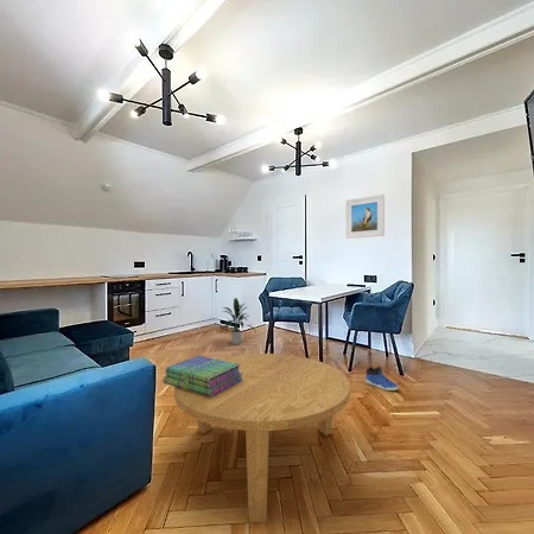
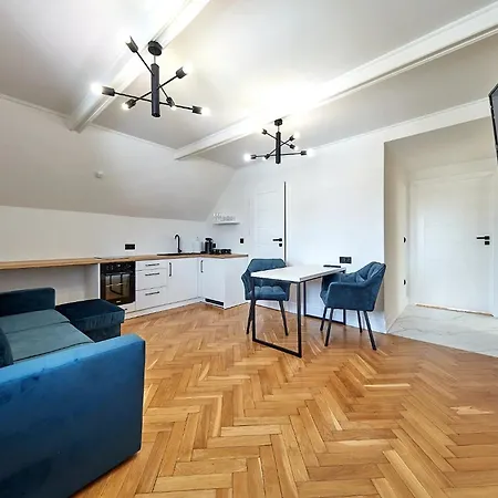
- stack of books (203, 373)
- indoor plant (236, 320)
- sneaker (381, 376)
- coffee table (262, 415)
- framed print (364, 217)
